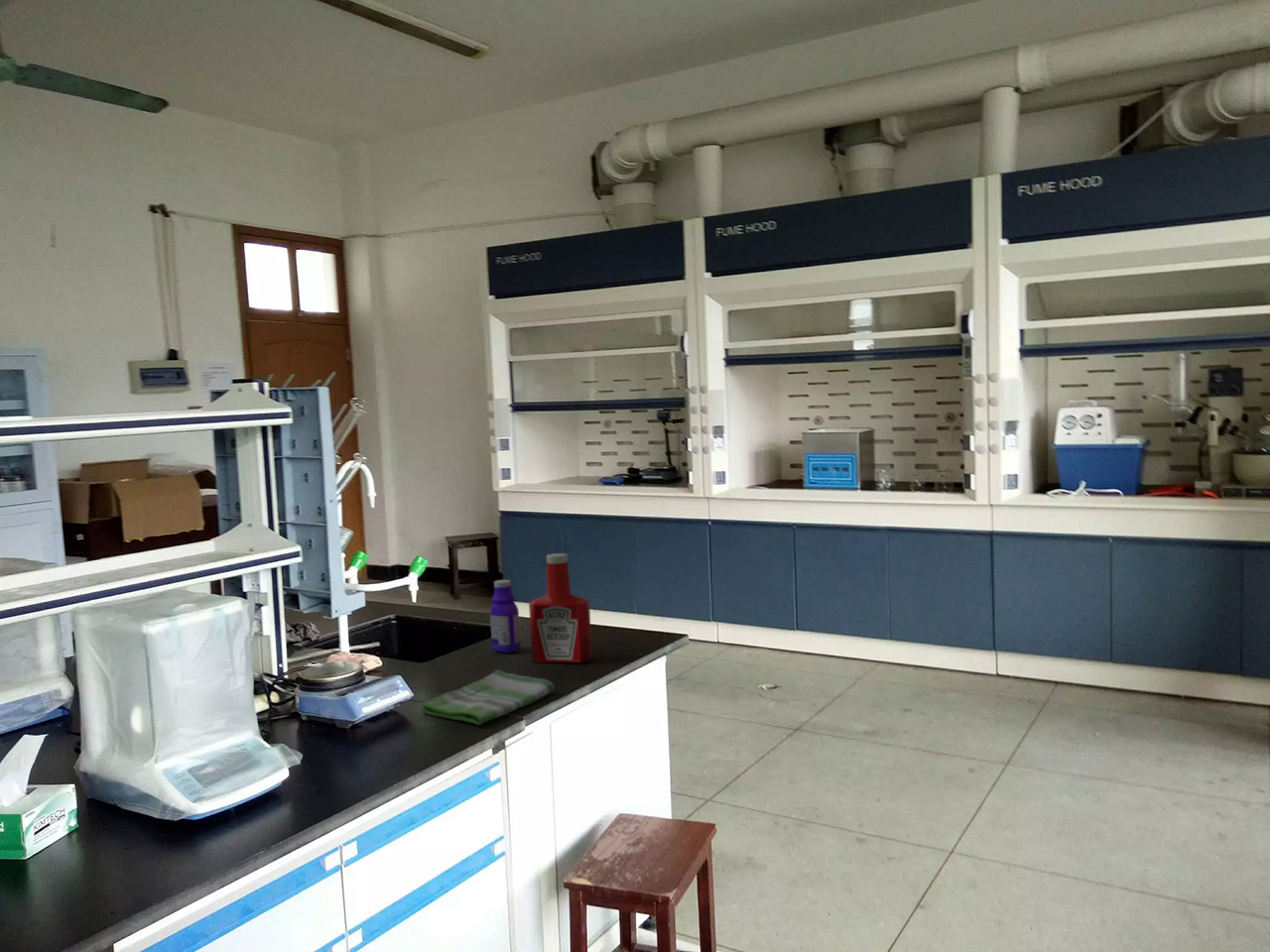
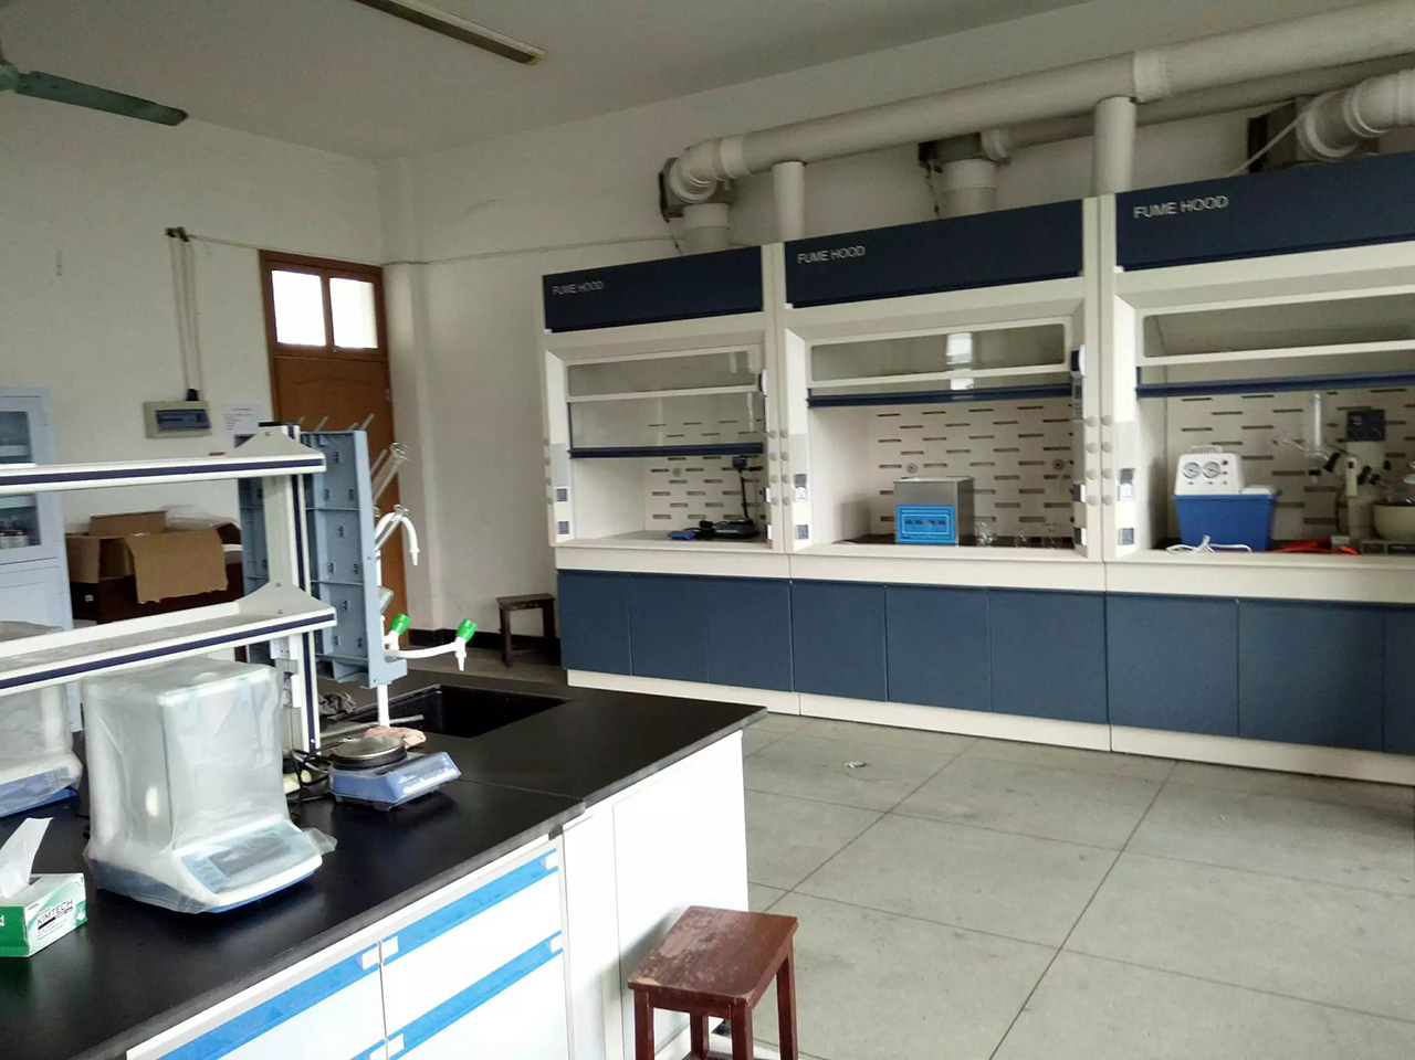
- bottle (504, 615)
- soap bottle (559, 607)
- dish towel (488, 695)
